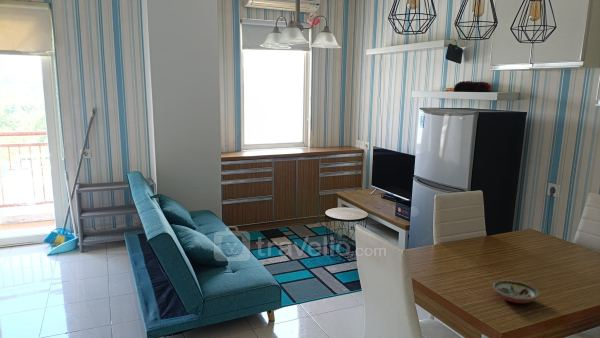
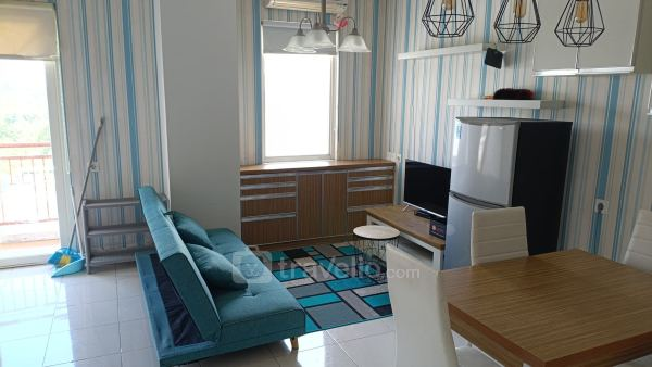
- decorative bowl (515, 293)
